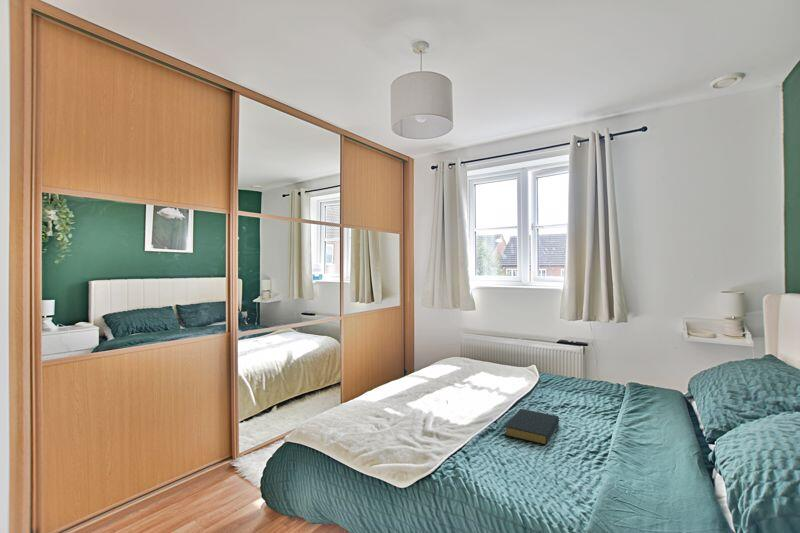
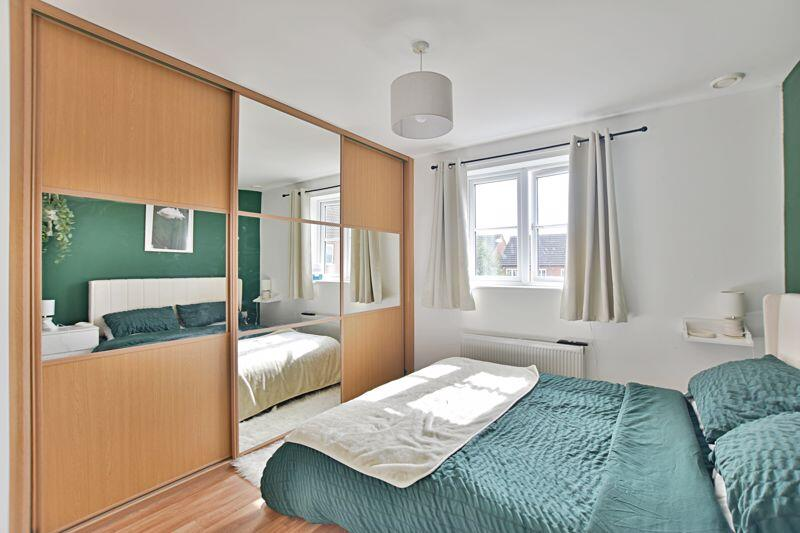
- hardback book (532, 425)
